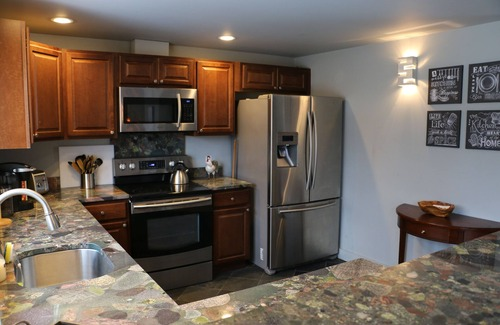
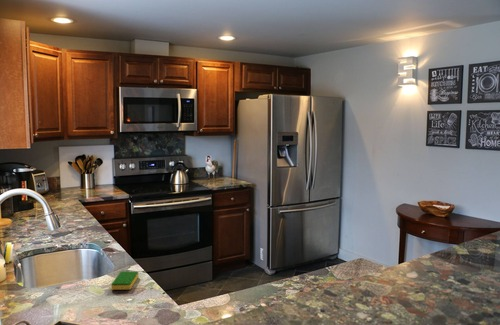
+ dish sponge (125, 280)
